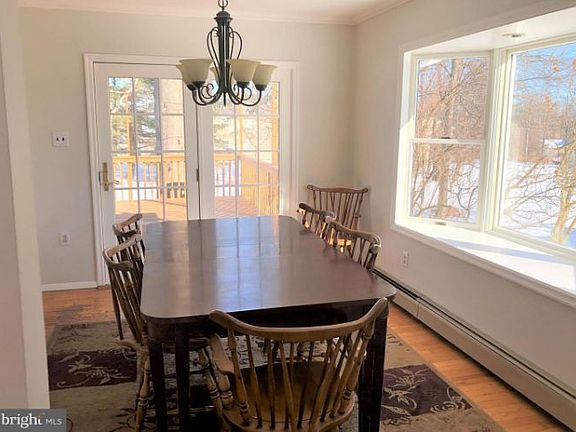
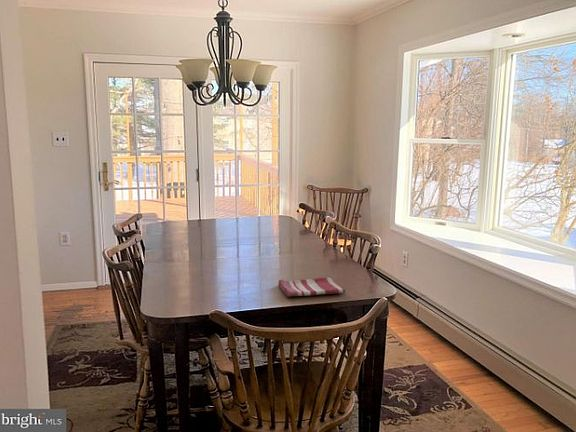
+ dish towel (310, 286)
